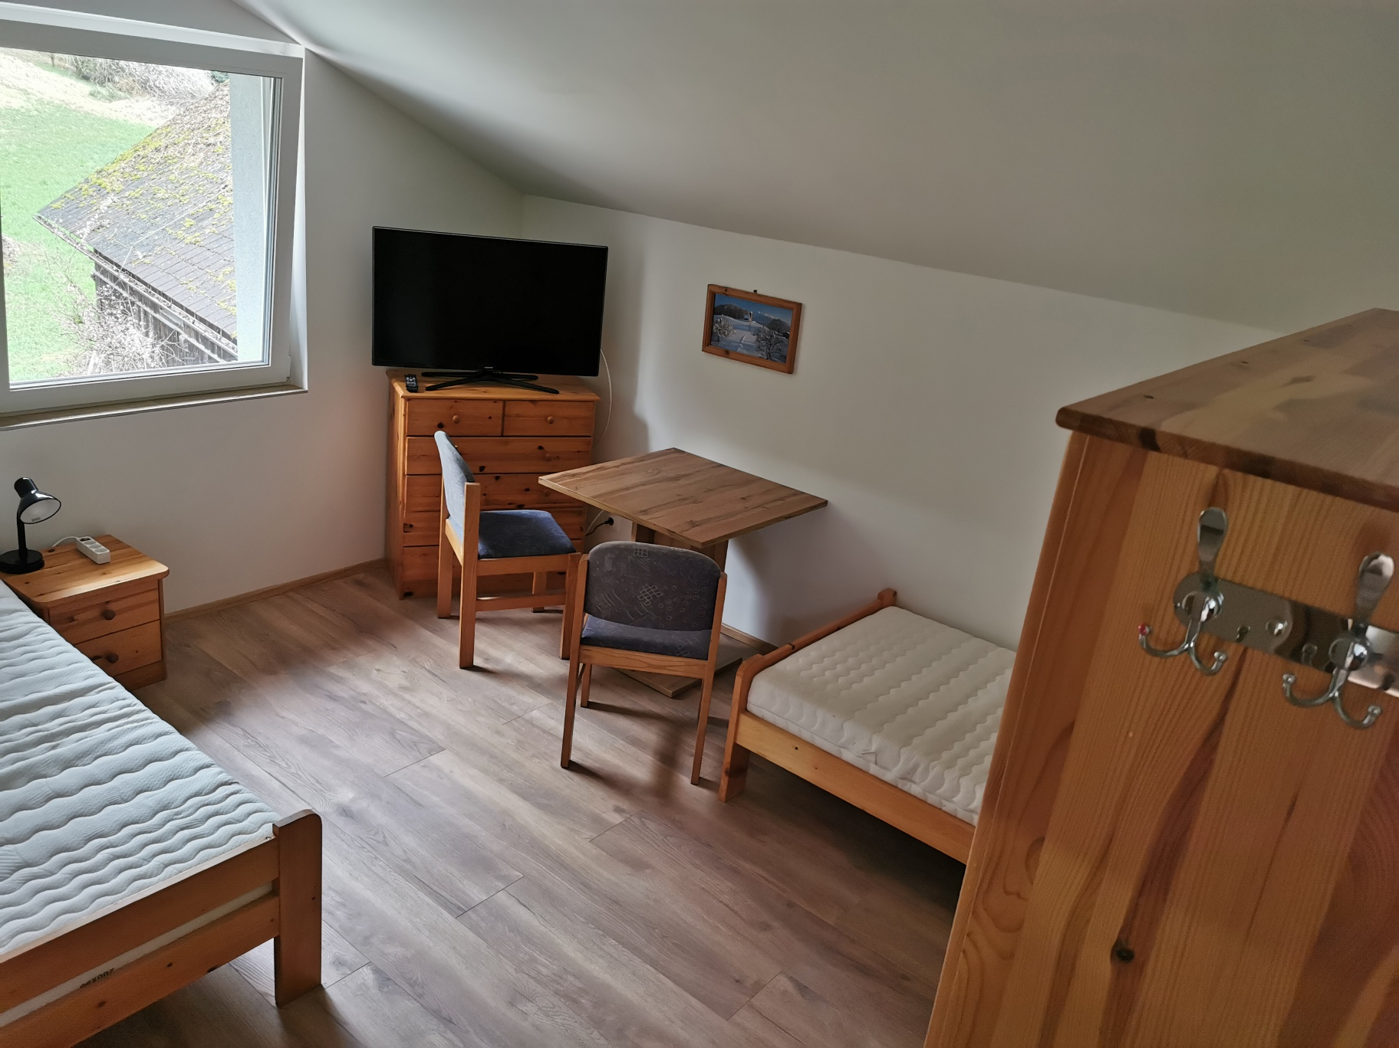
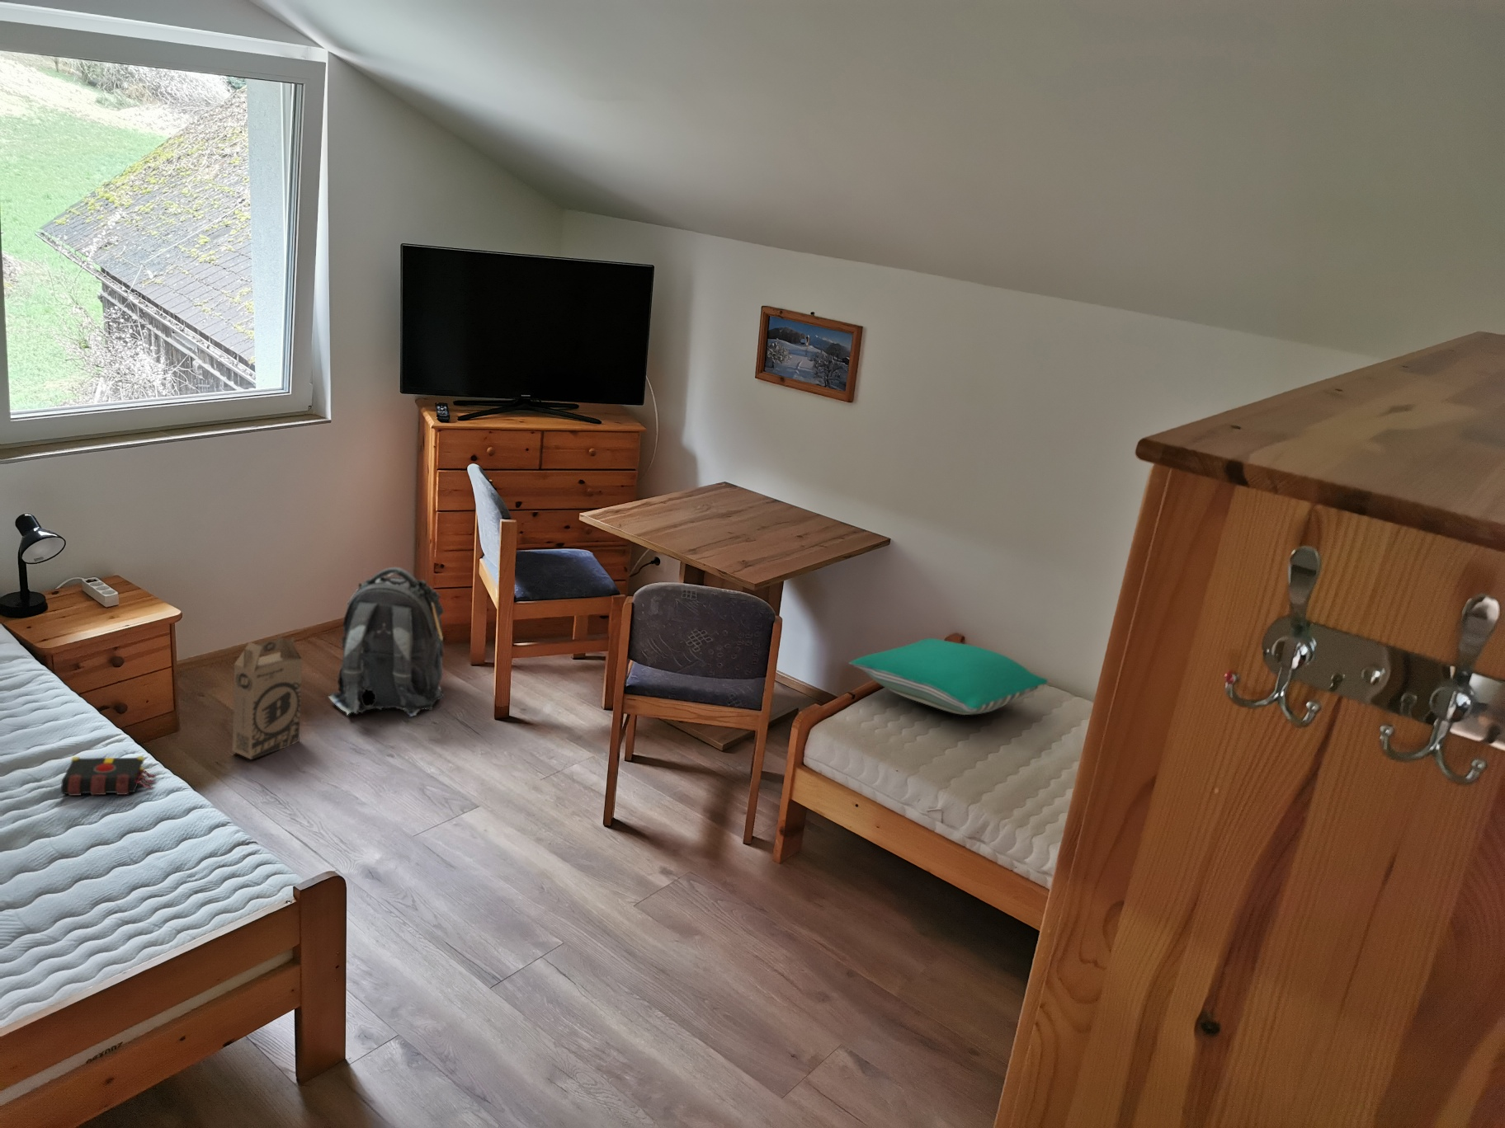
+ book (110, 775)
+ pillow (948, 673)
+ cardboard box (268, 694)
+ backpack (390, 636)
